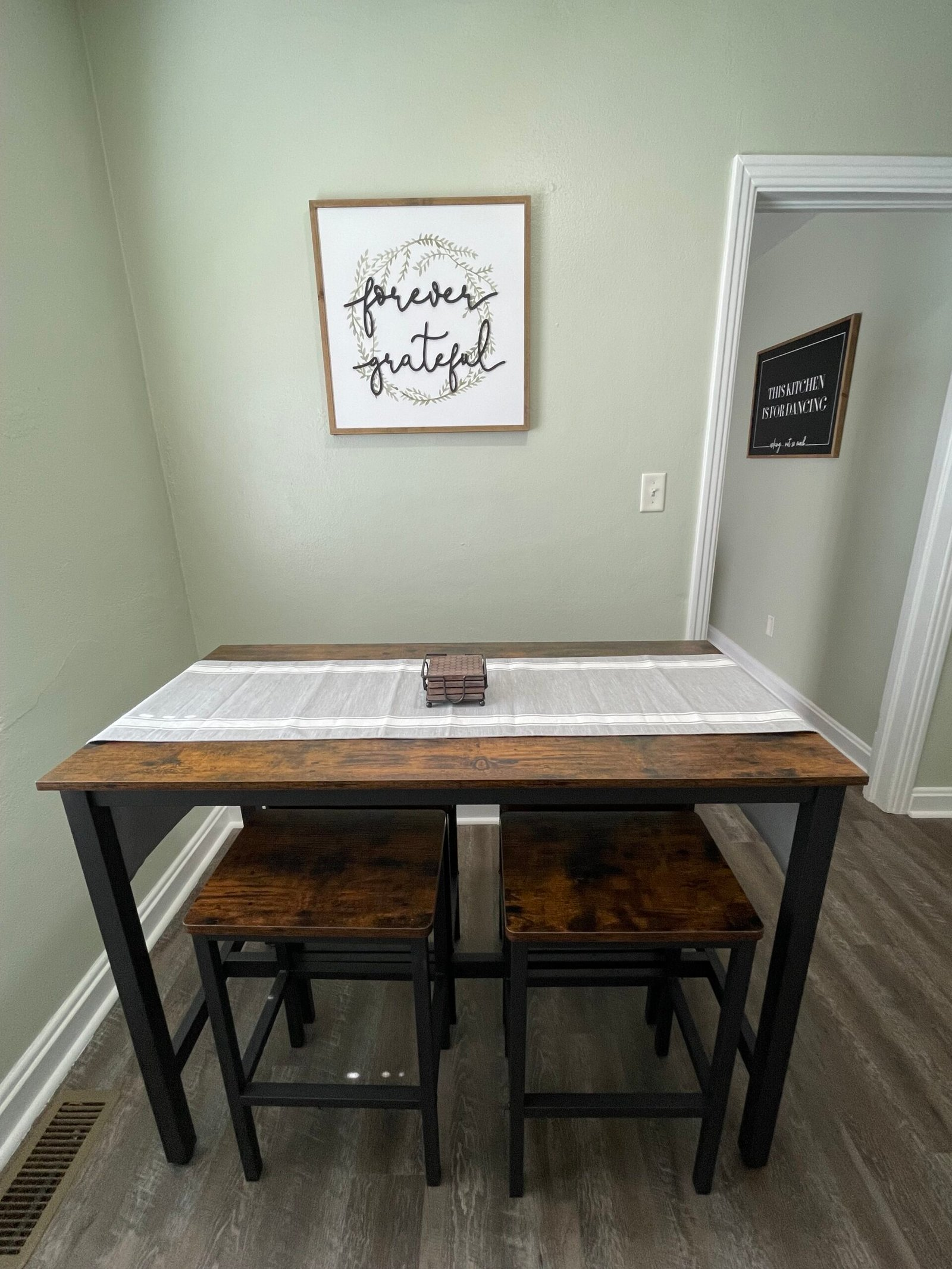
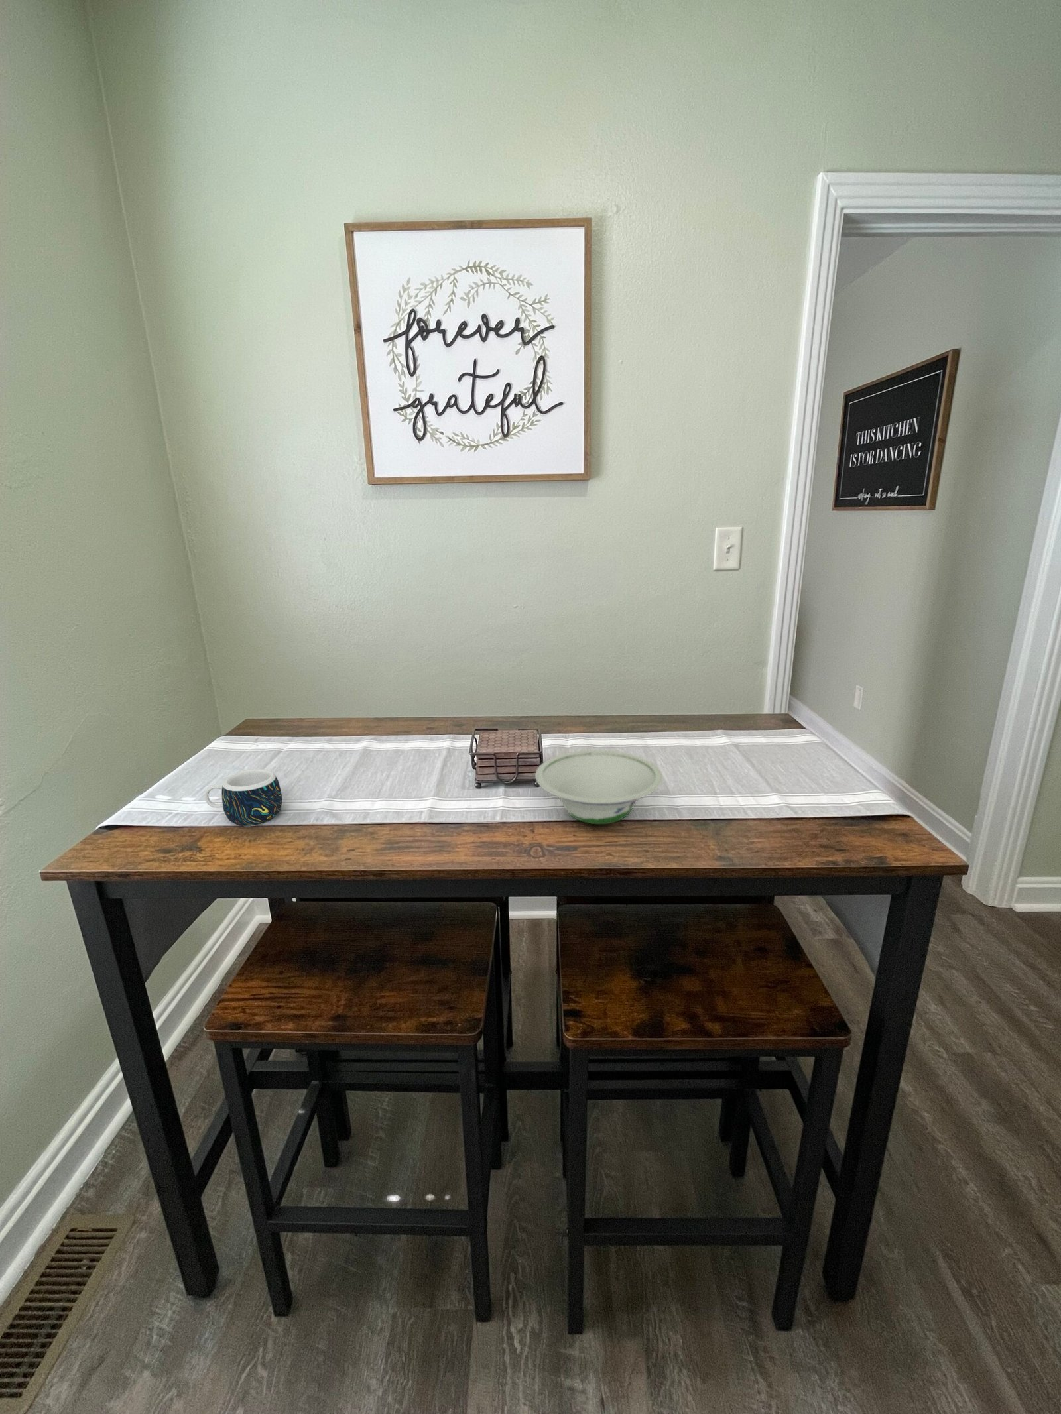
+ bowl (597, 796)
+ mug (243, 798)
